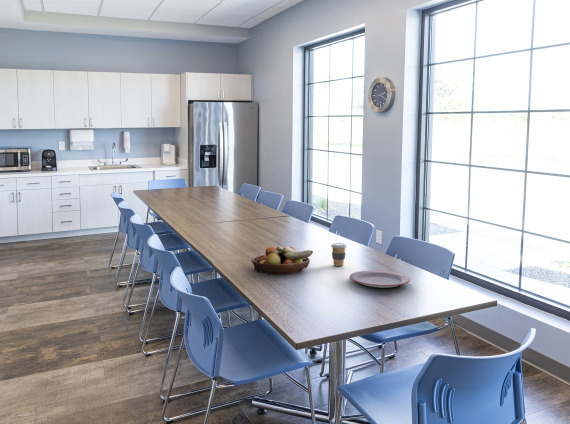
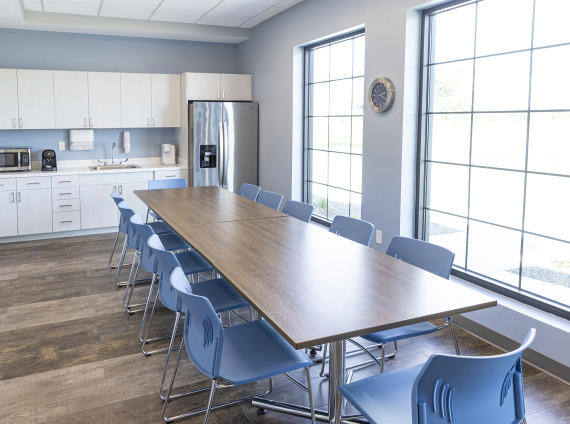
- coffee cup (338, 254)
- fruit bowl (281, 256)
- plate (379, 279)
